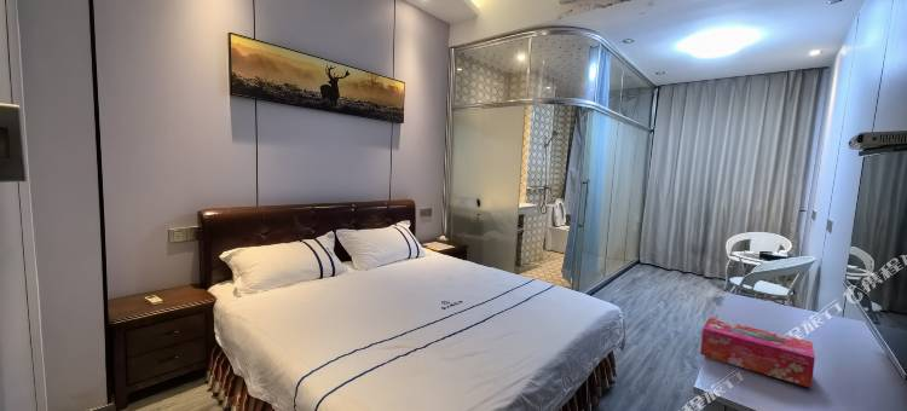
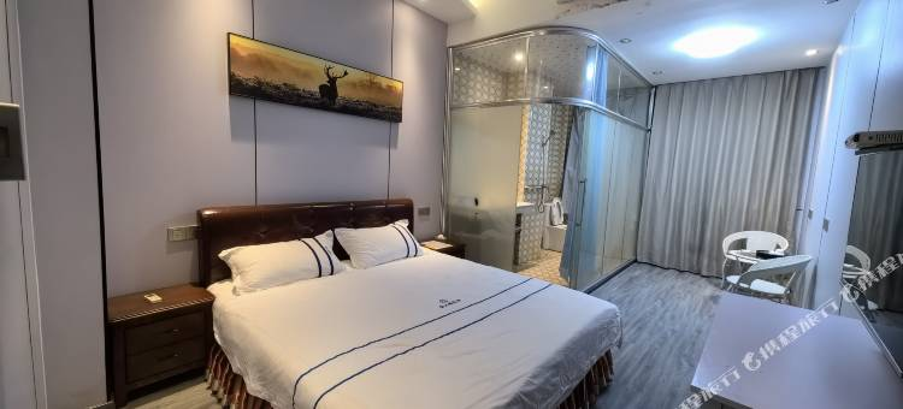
- tissue box (753, 348)
